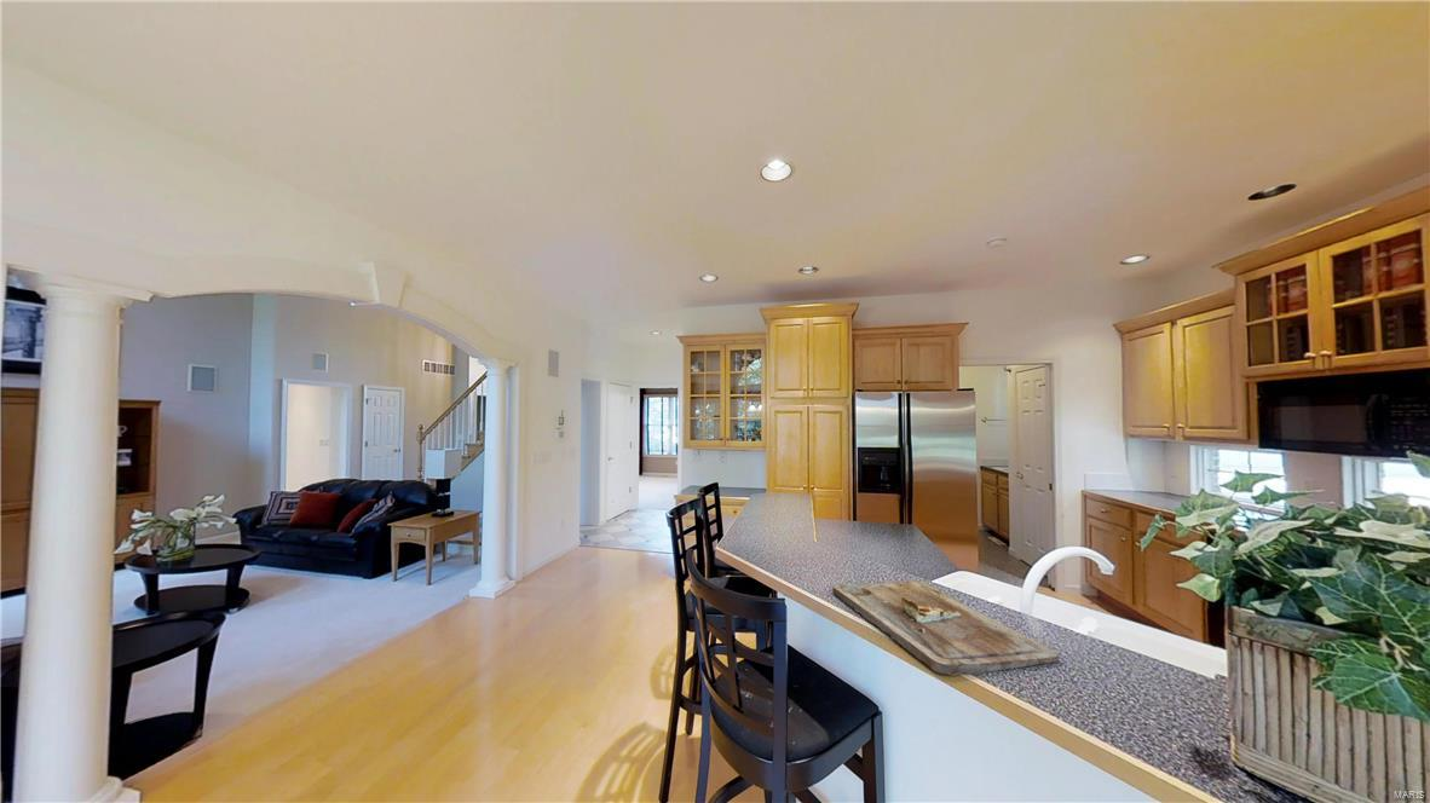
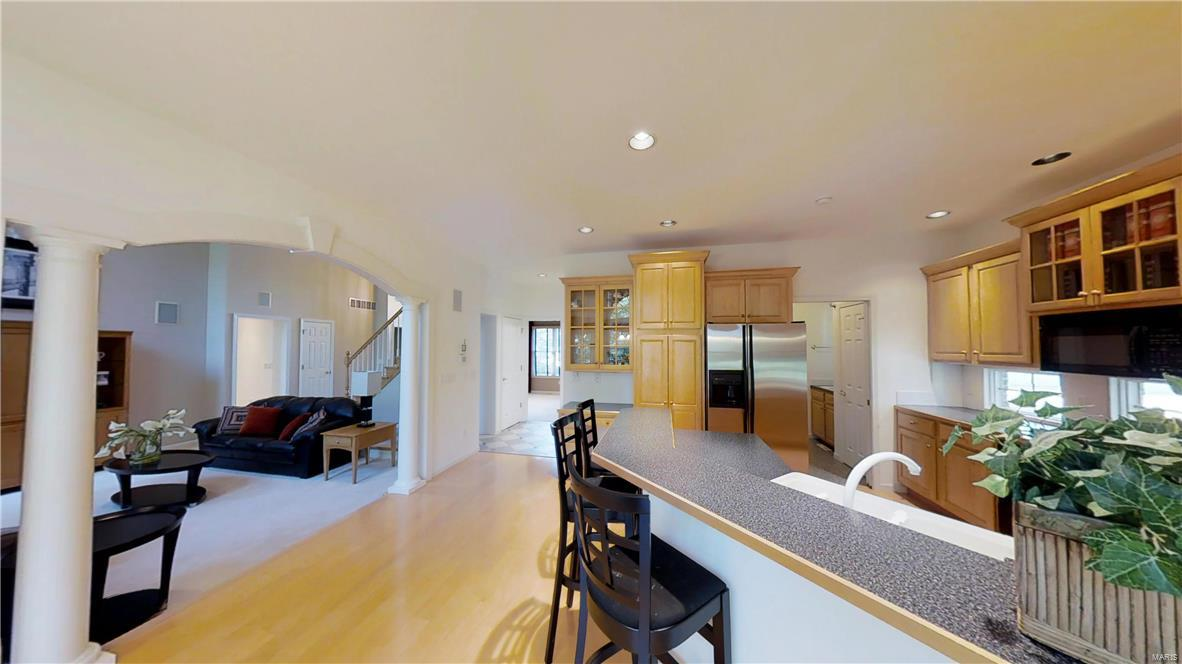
- cutting board (928, 608)
